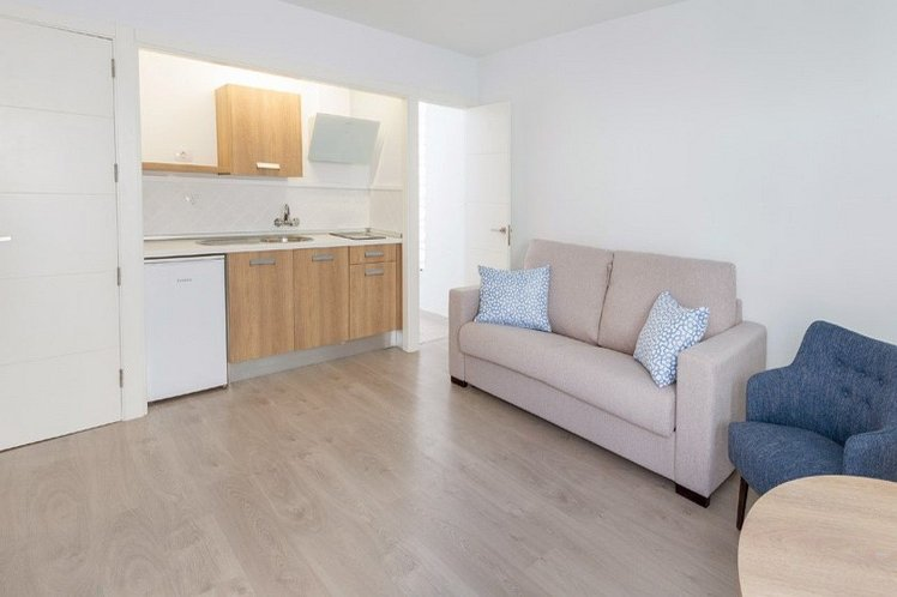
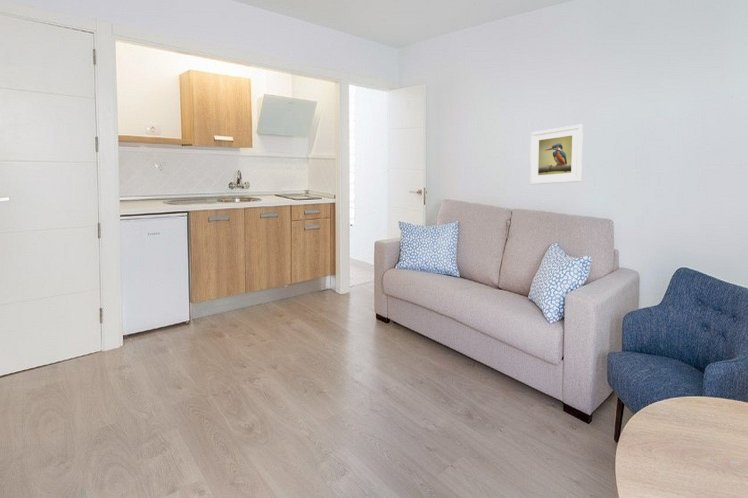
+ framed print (555, 156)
